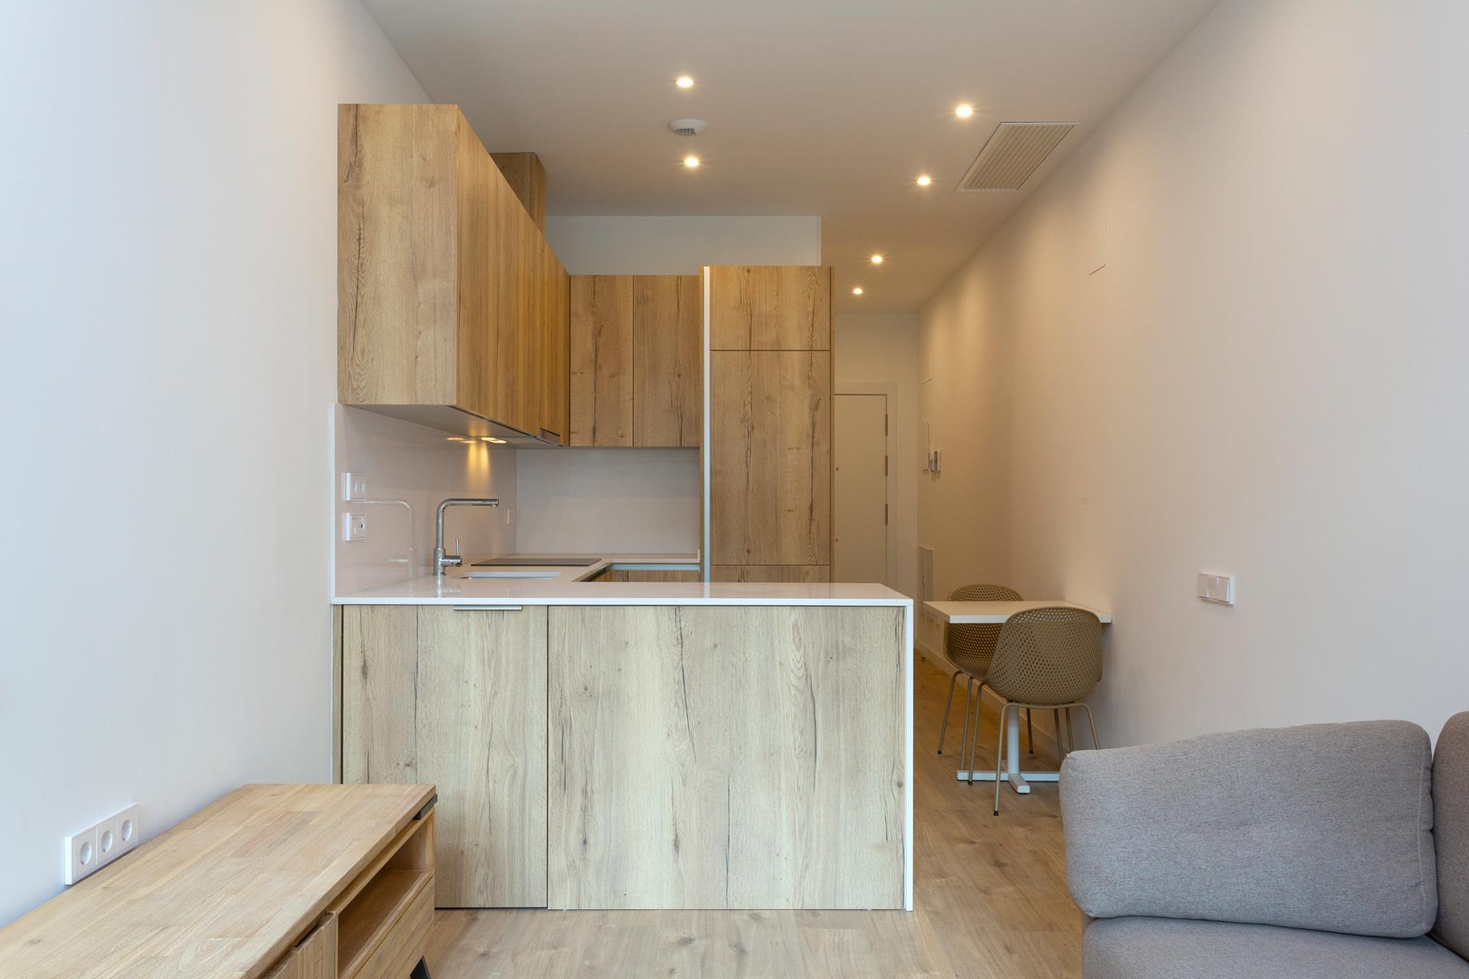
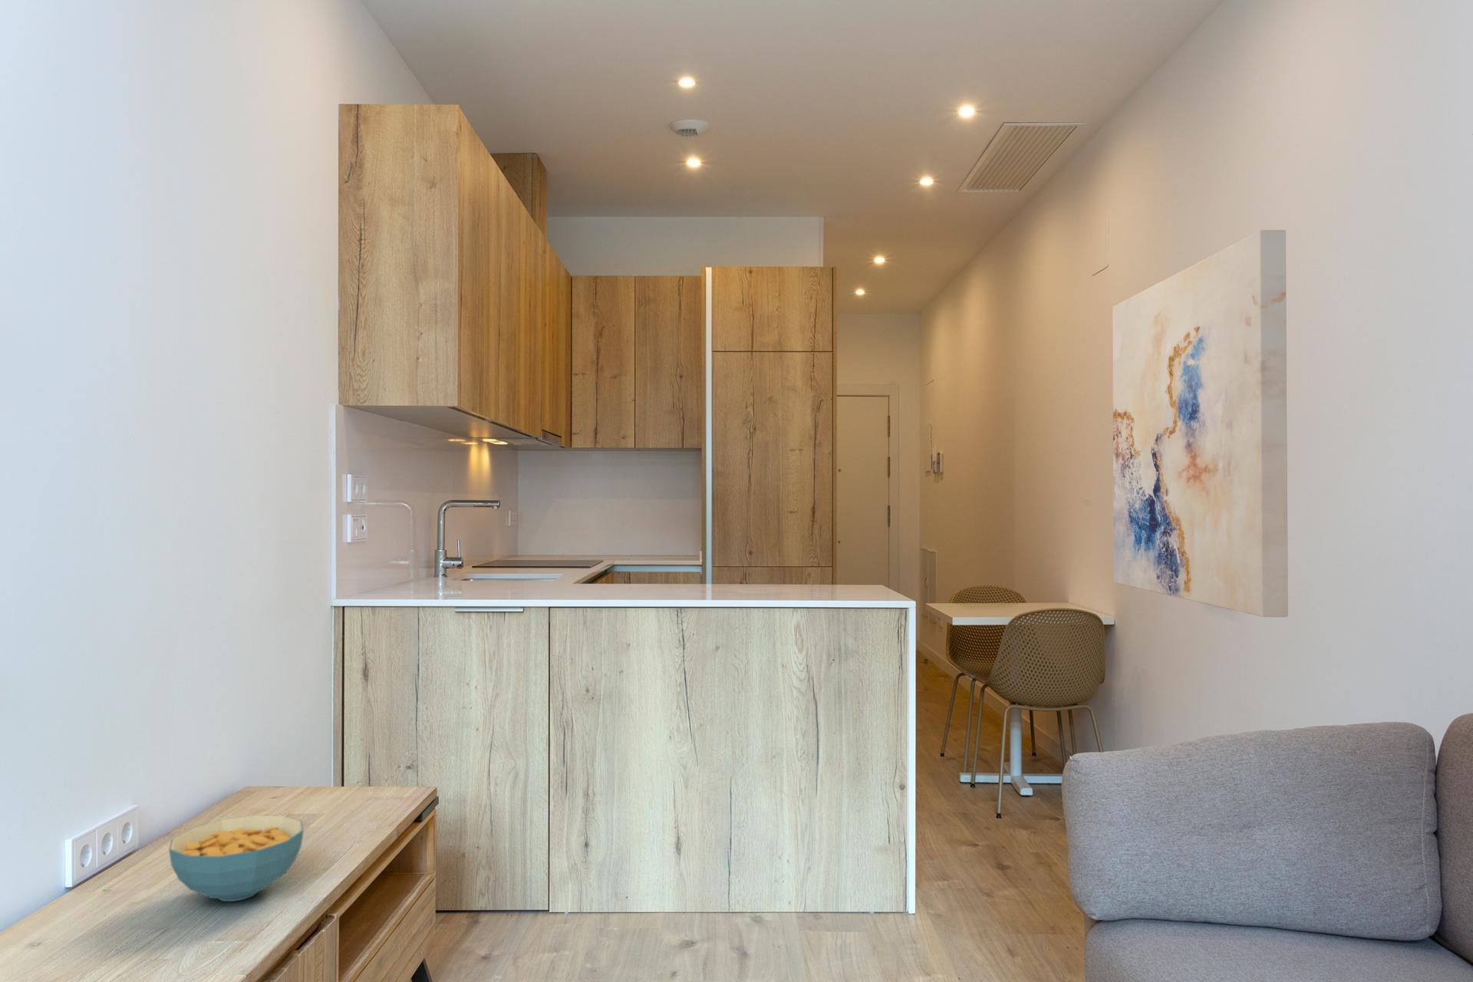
+ cereal bowl (238, 864)
+ wall art (1186, 435)
